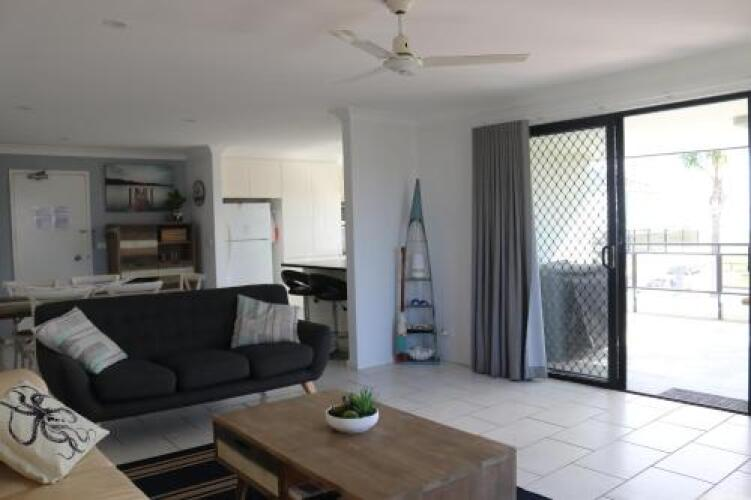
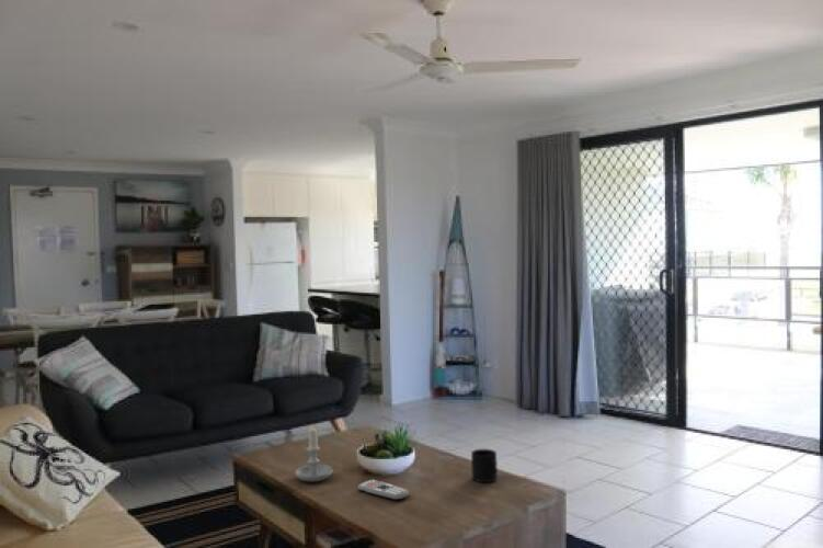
+ mug (485, 466)
+ candle (312, 452)
+ remote control (384, 490)
